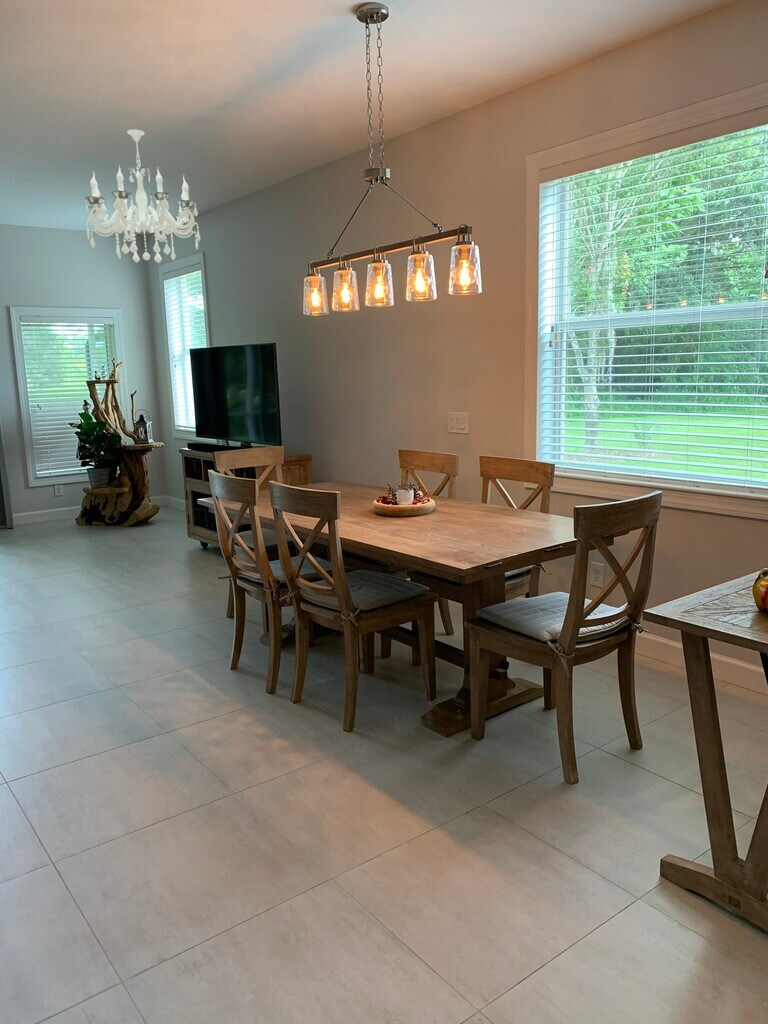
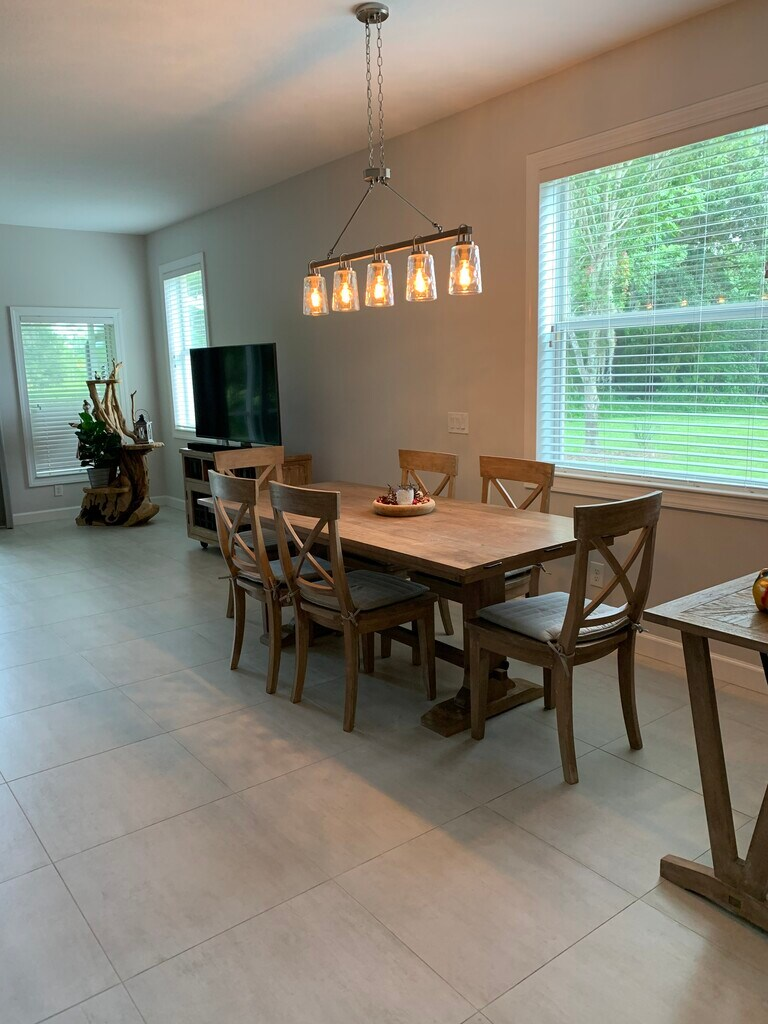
- chandelier (141, 197)
